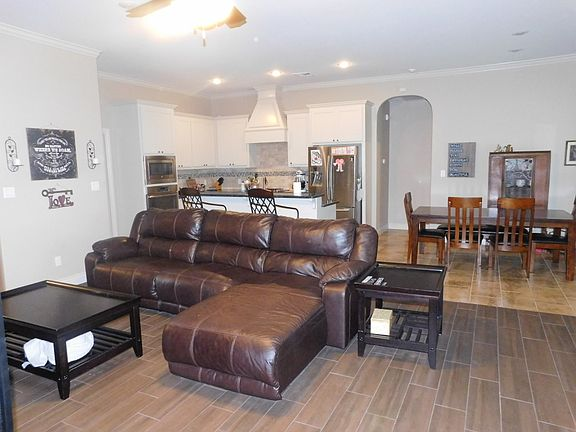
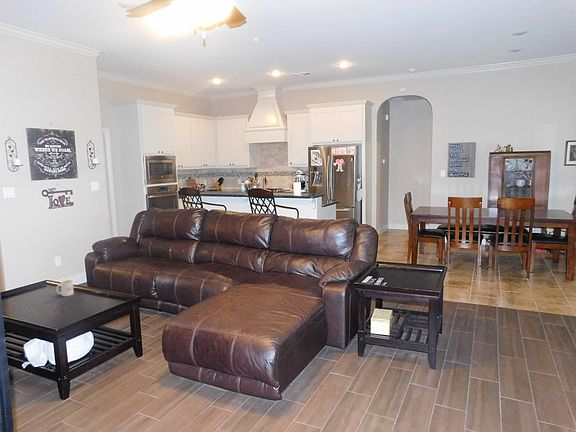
+ mug (64, 288)
